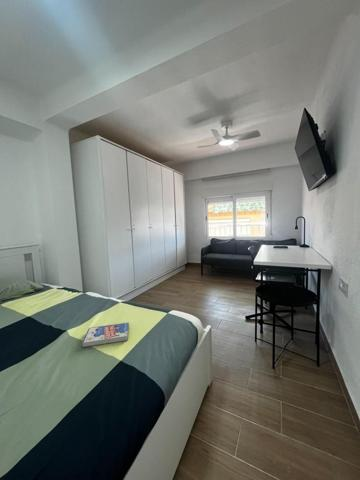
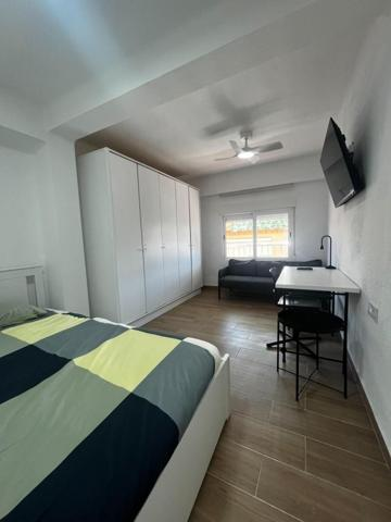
- book (107, 333)
